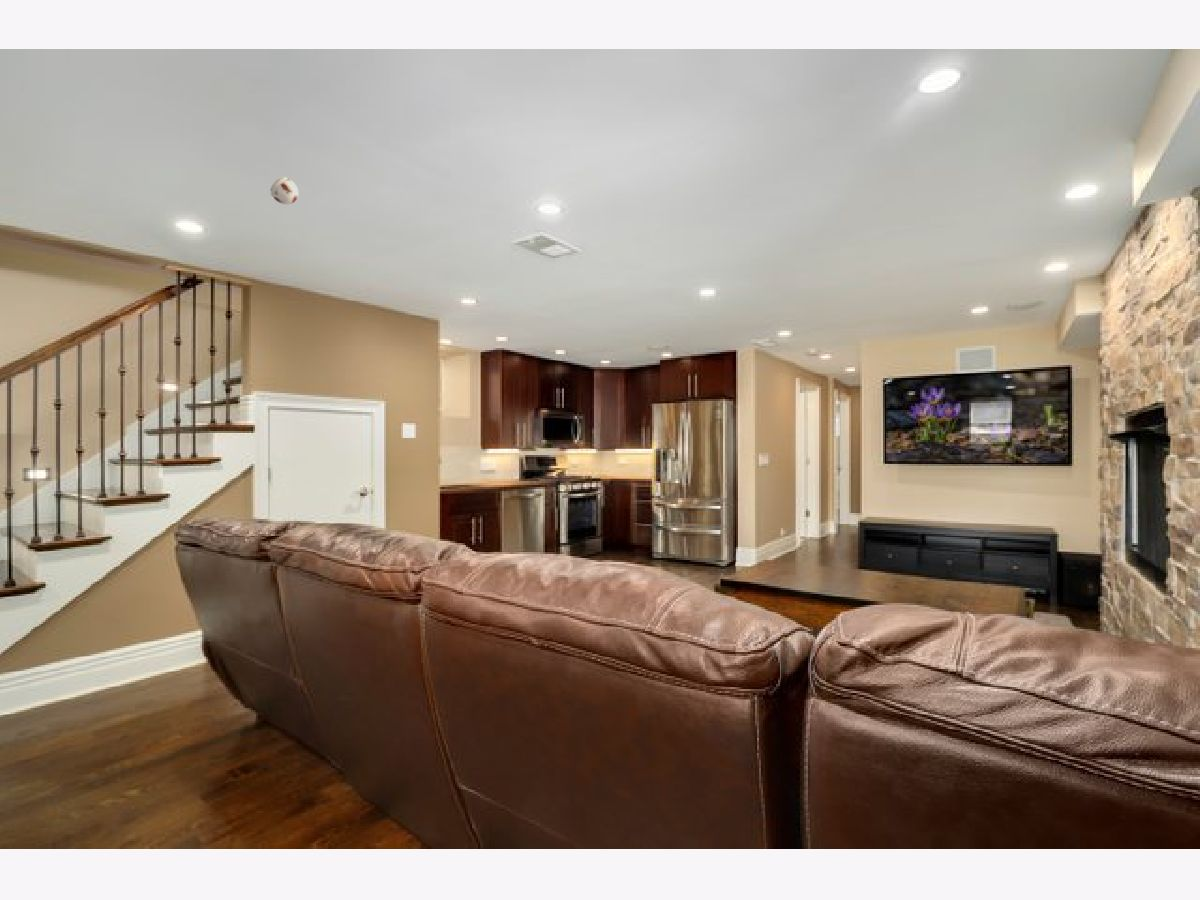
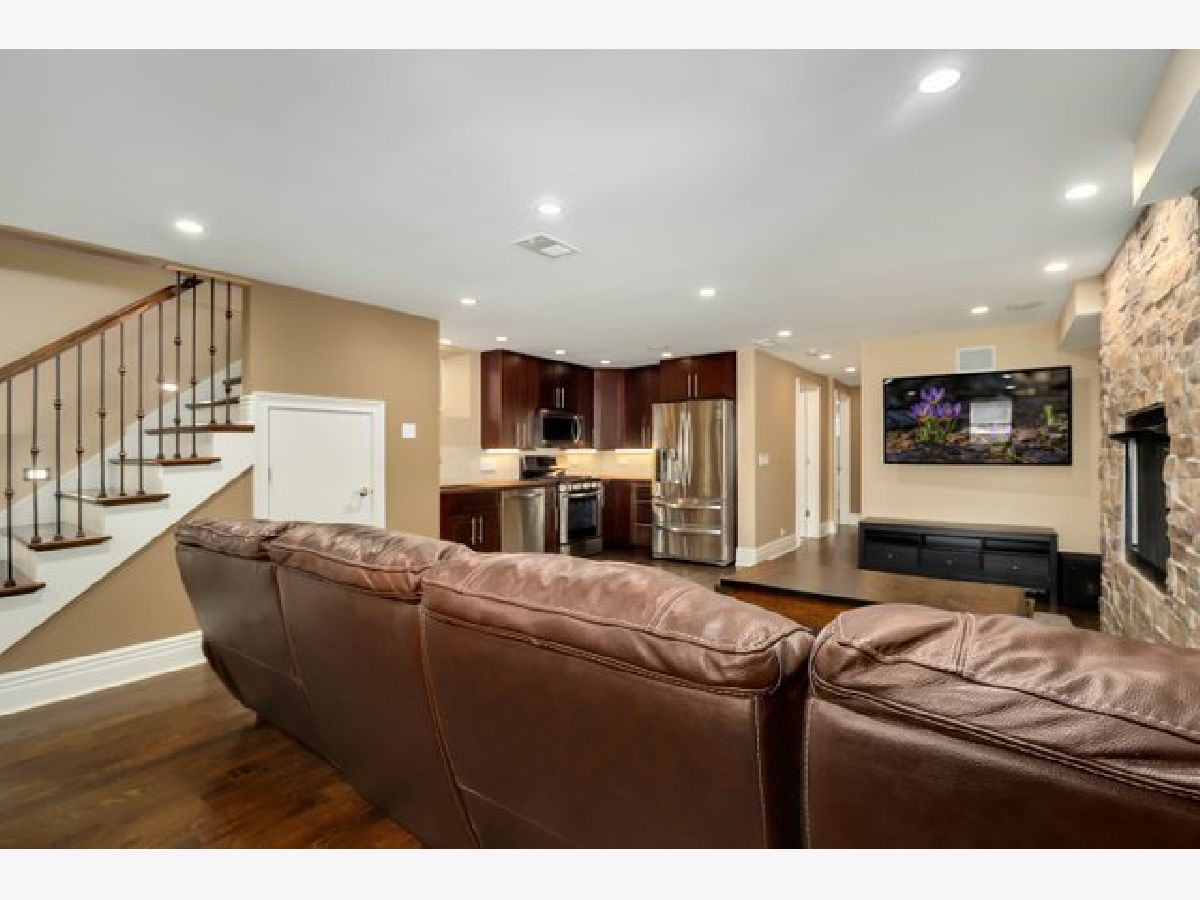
- smoke detector (284, 190)
